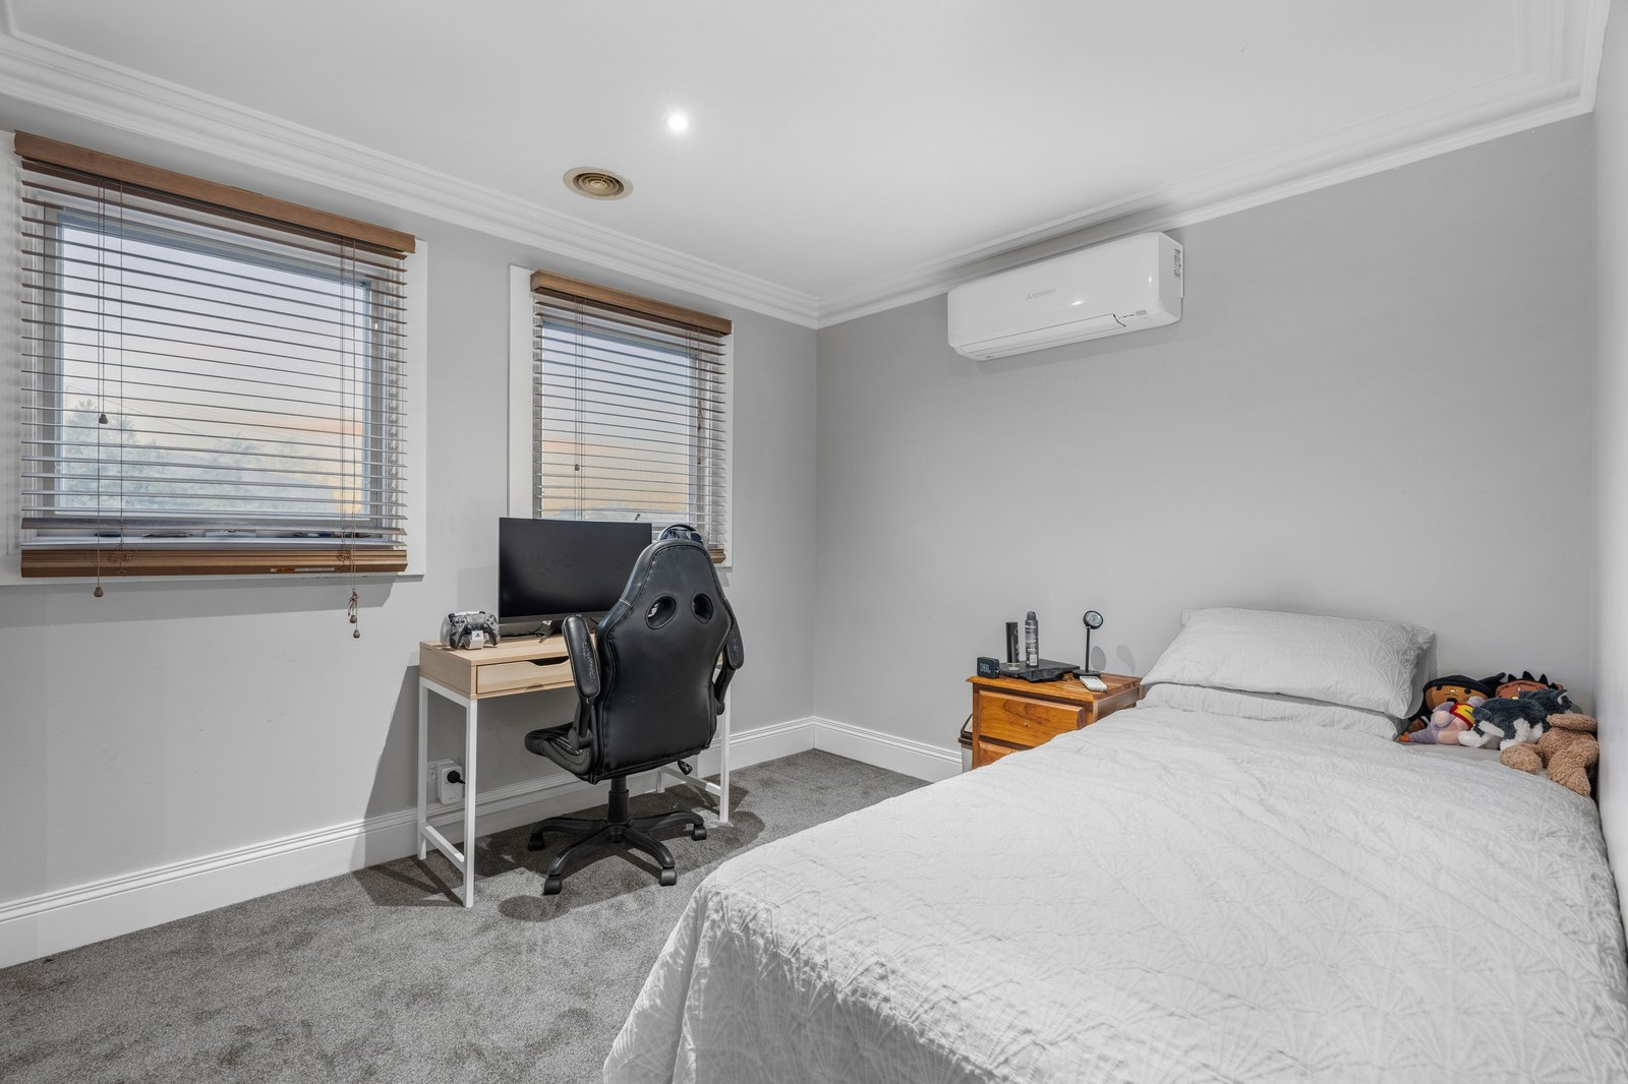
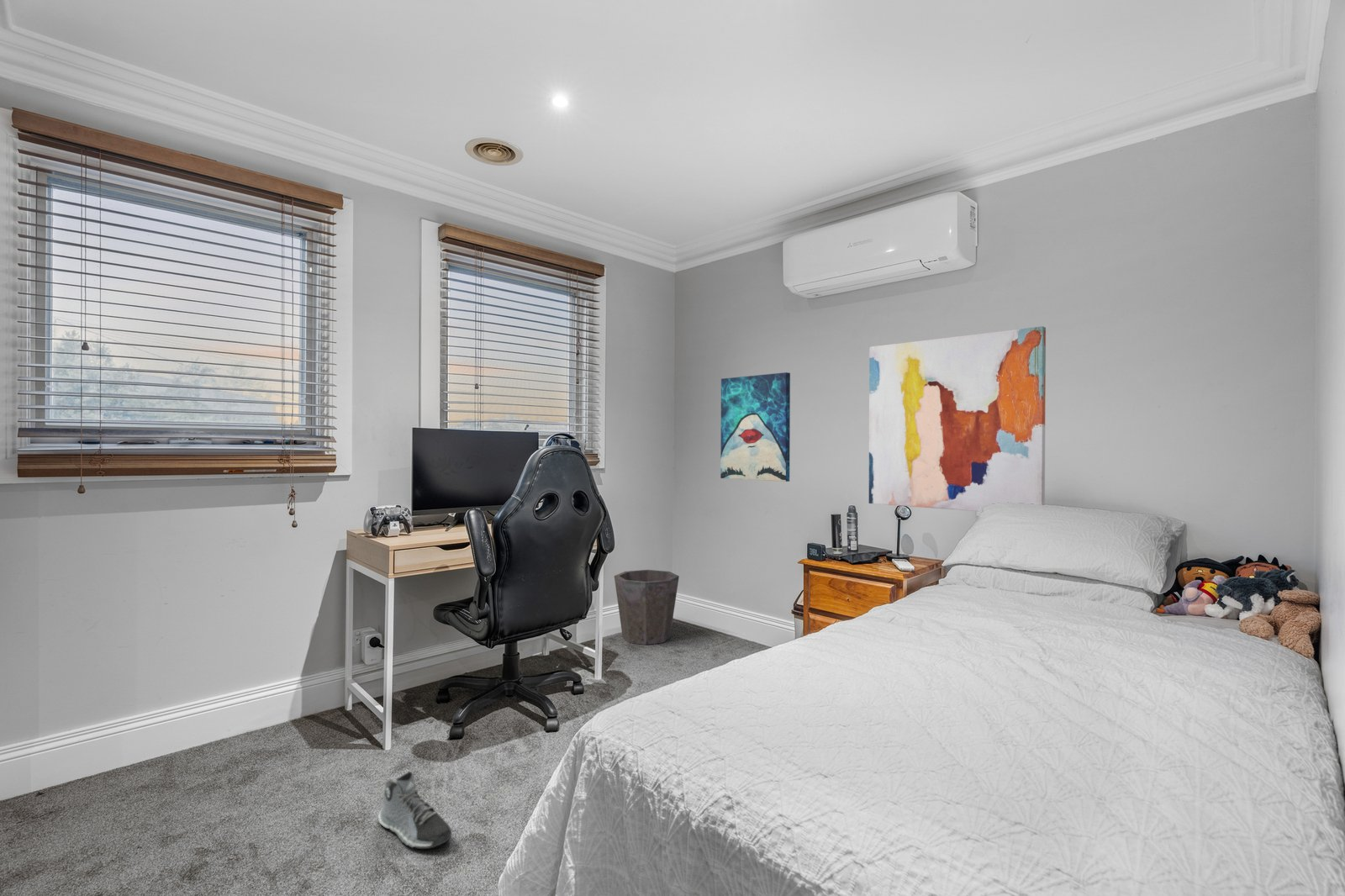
+ wall art (949, 423)
+ waste bin (646, 606)
+ wall art (753, 428)
+ sneaker (412, 804)
